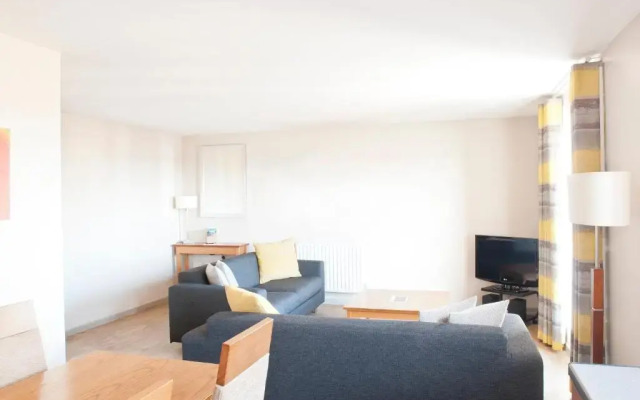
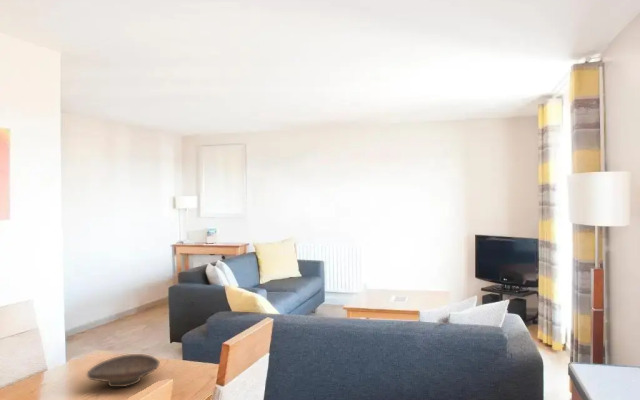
+ decorative bowl (124, 372)
